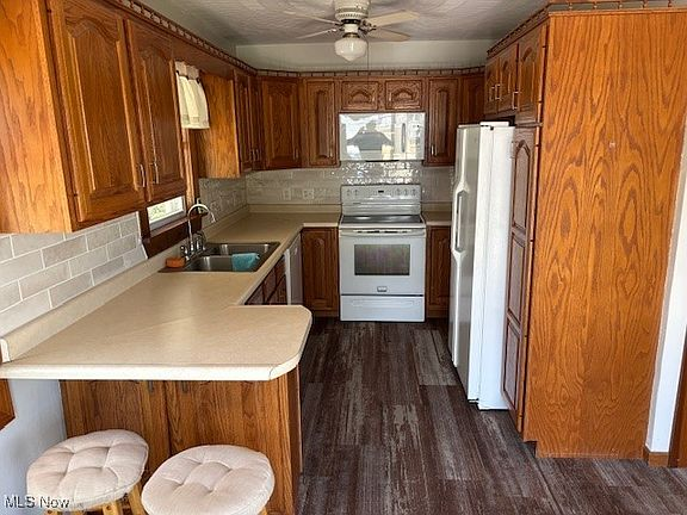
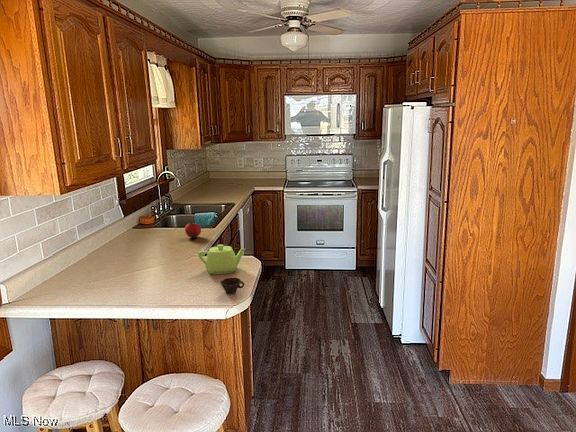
+ teapot (221, 257)
+ fruit (192, 229)
+ cup (232, 286)
